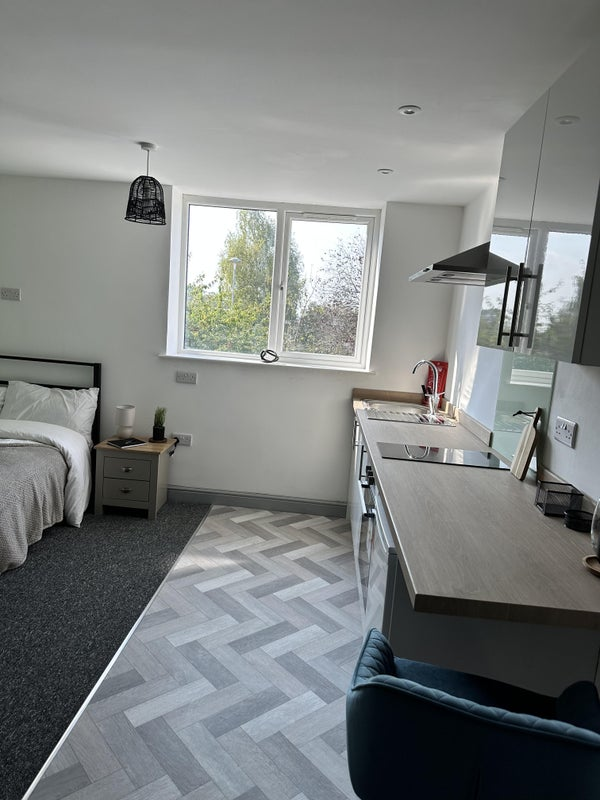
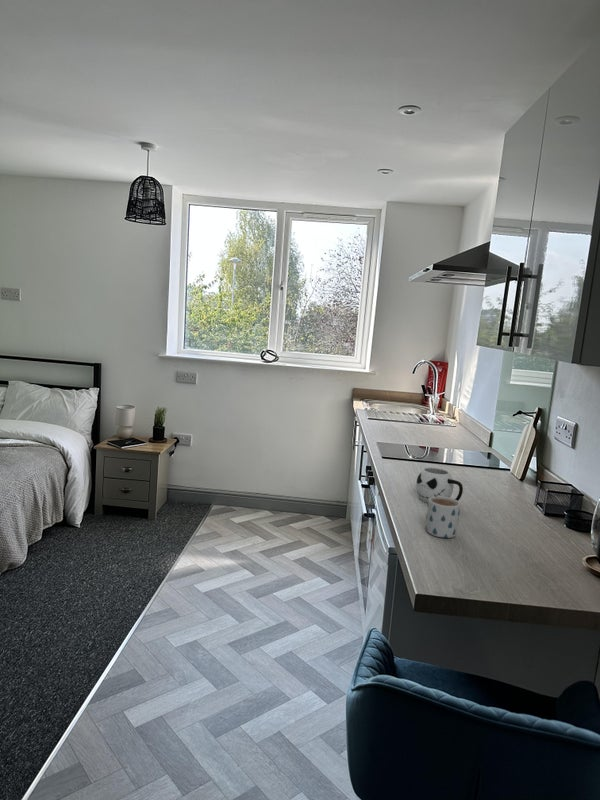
+ mug (440, 487)
+ mug (441, 514)
